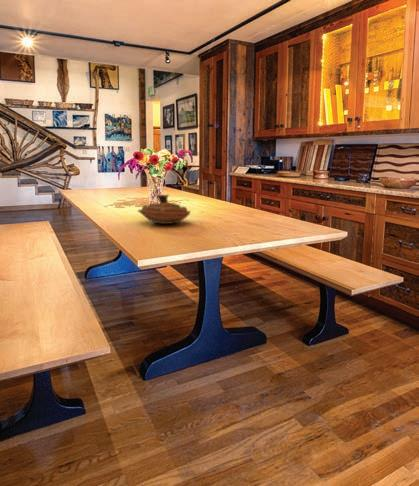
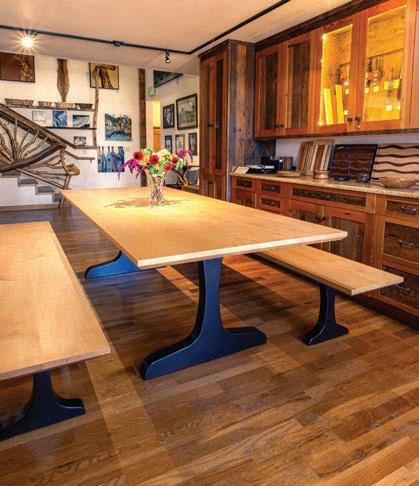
- decorative bowl (165, 209)
